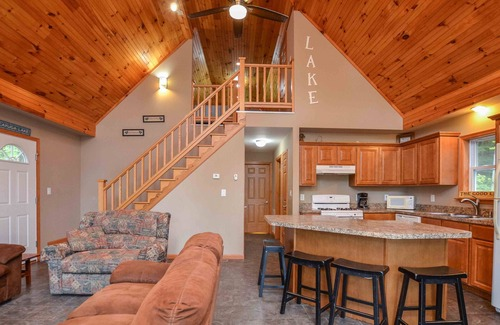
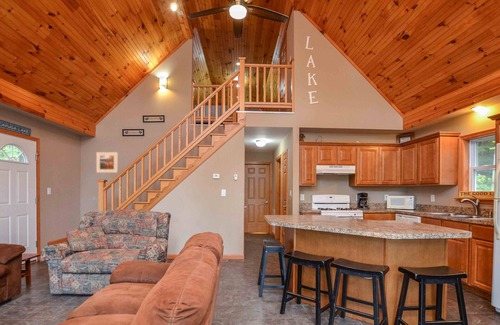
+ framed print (106, 162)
